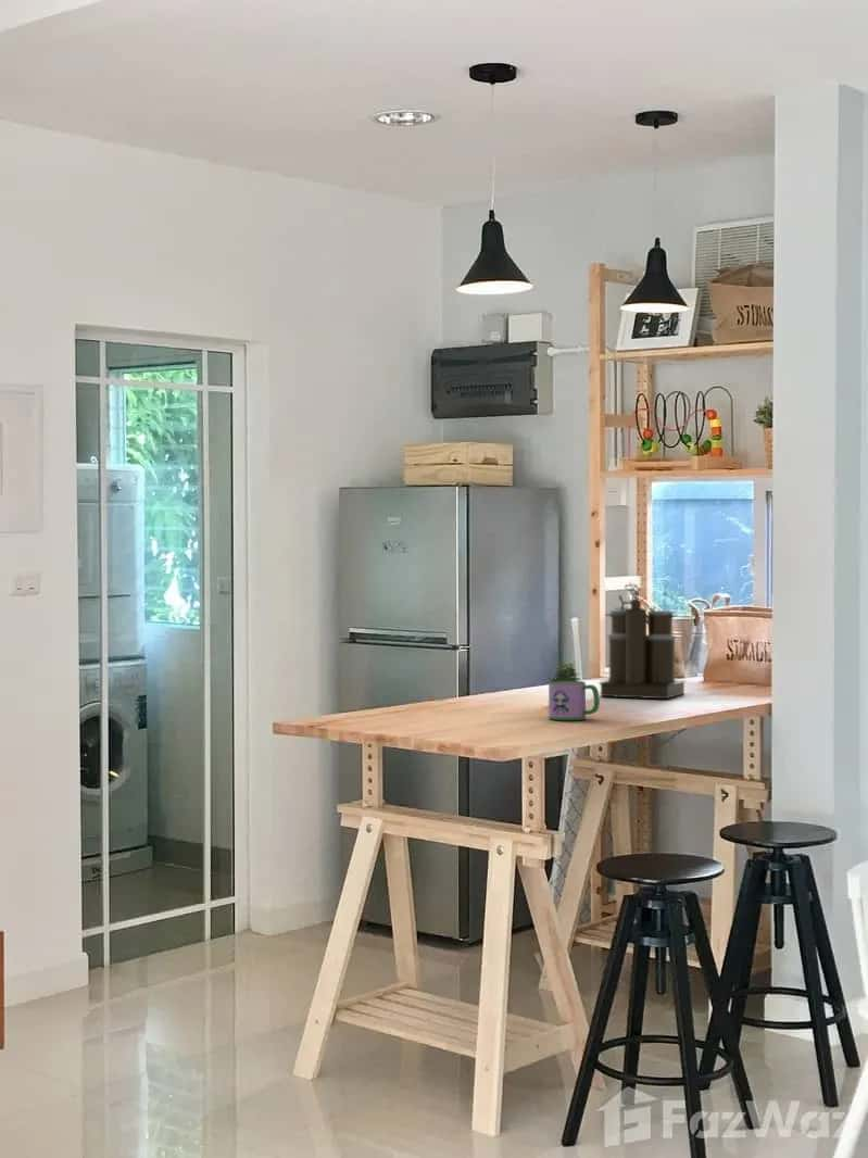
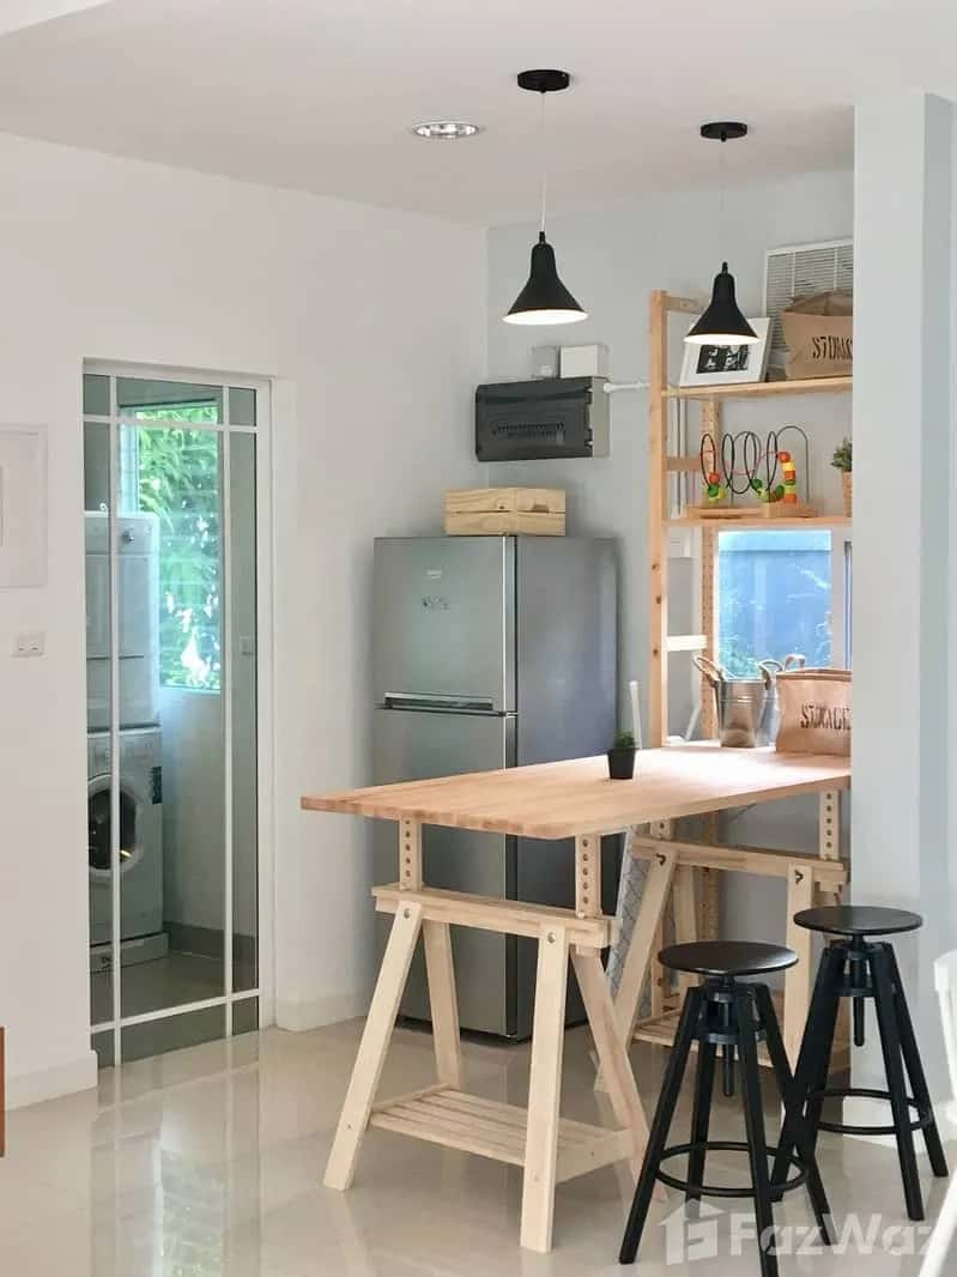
- mug (574, 700)
- coffee maker (642, 638)
